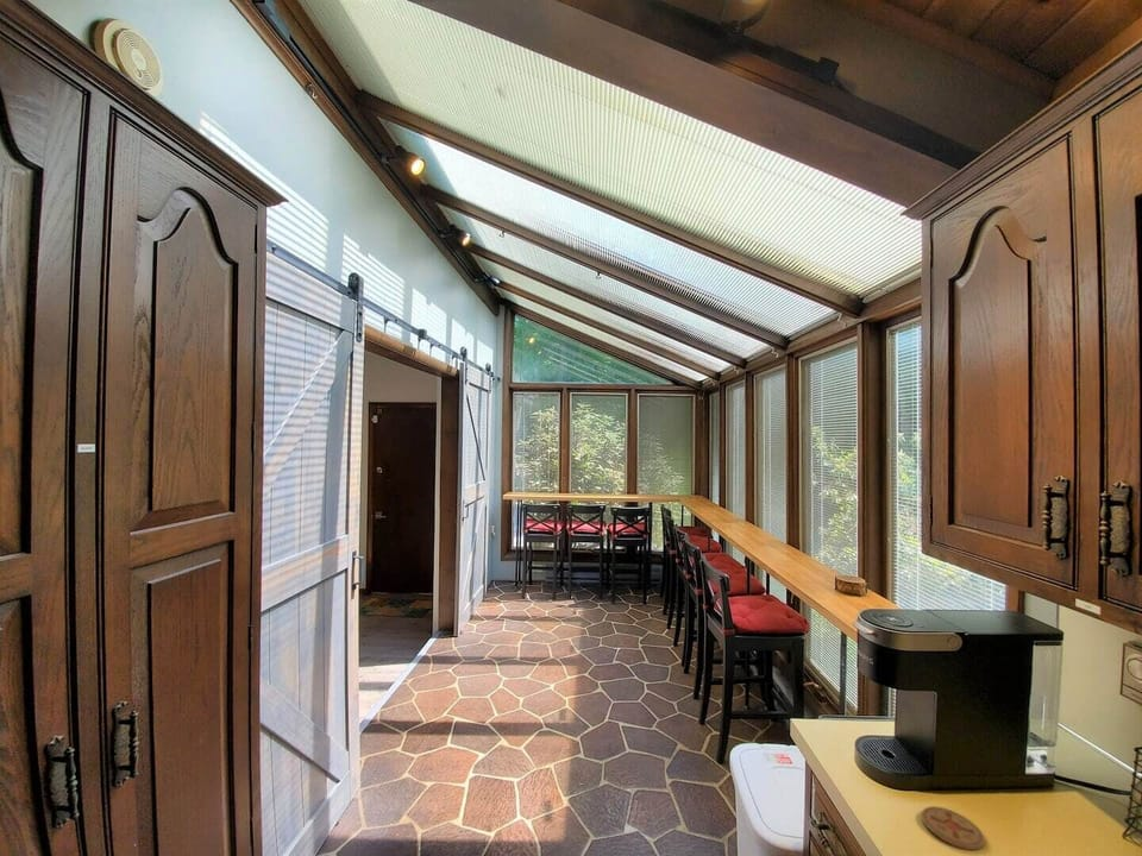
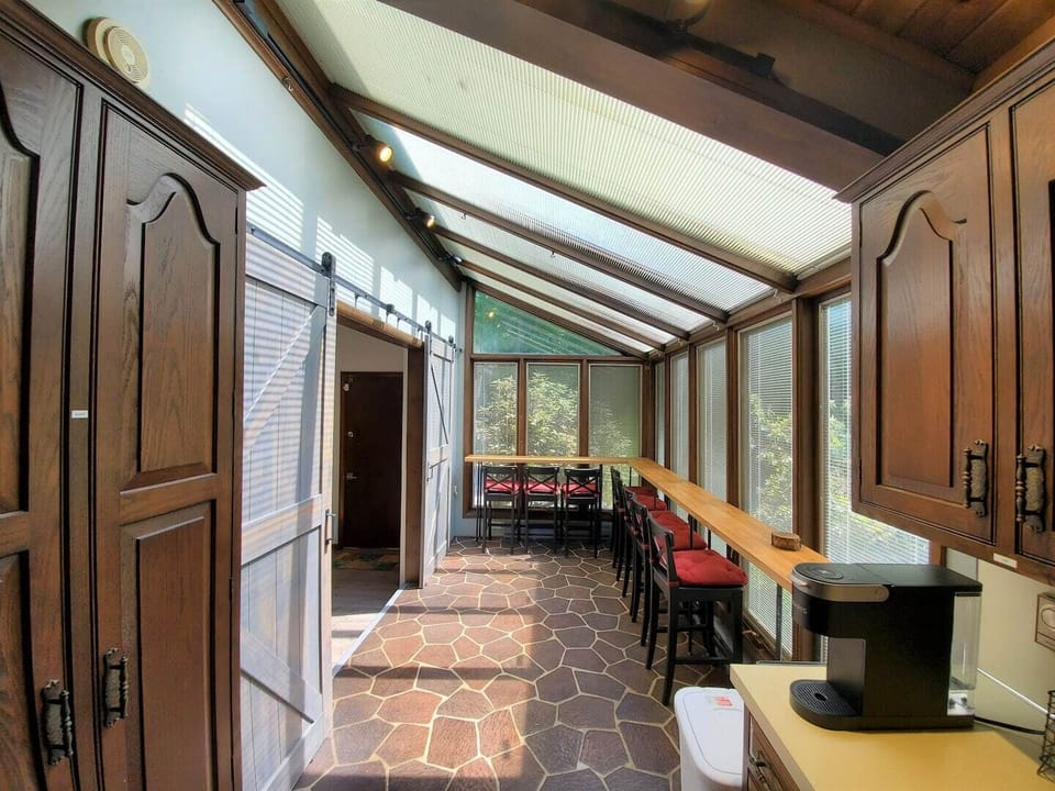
- coaster (952, 826)
